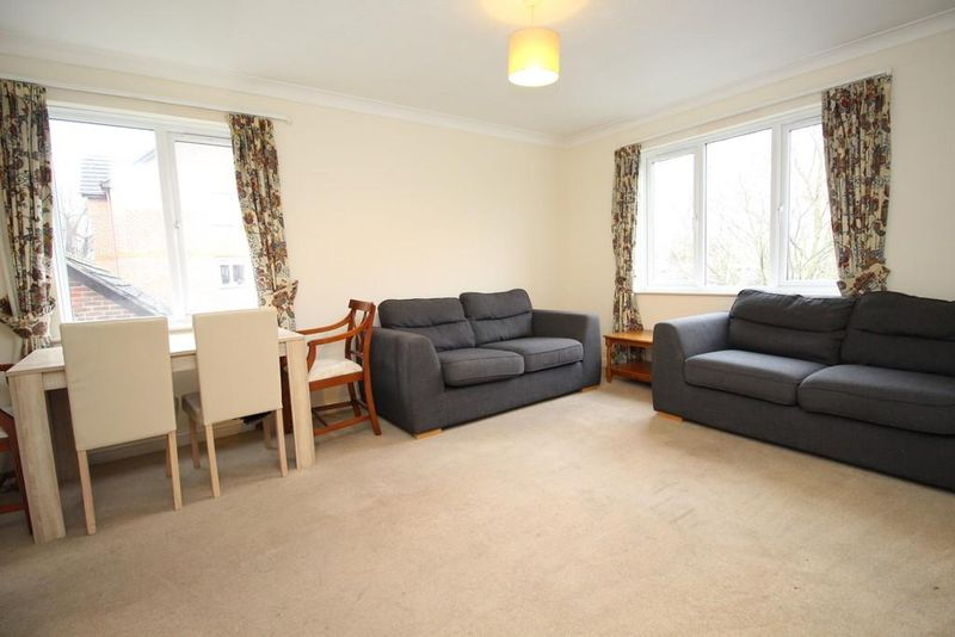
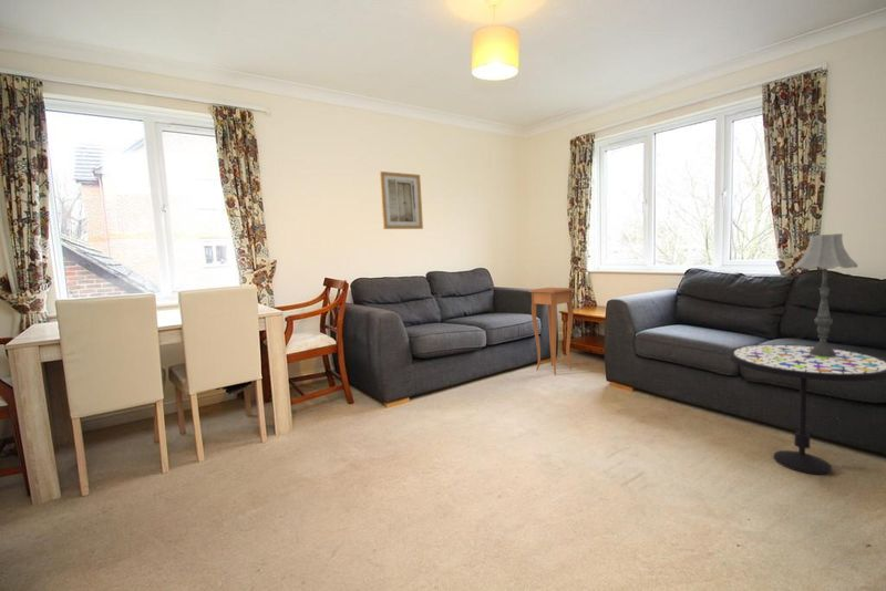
+ side table (802, 411)
+ table lamp (823, 294)
+ wall art (402, 200)
+ side table (553, 330)
